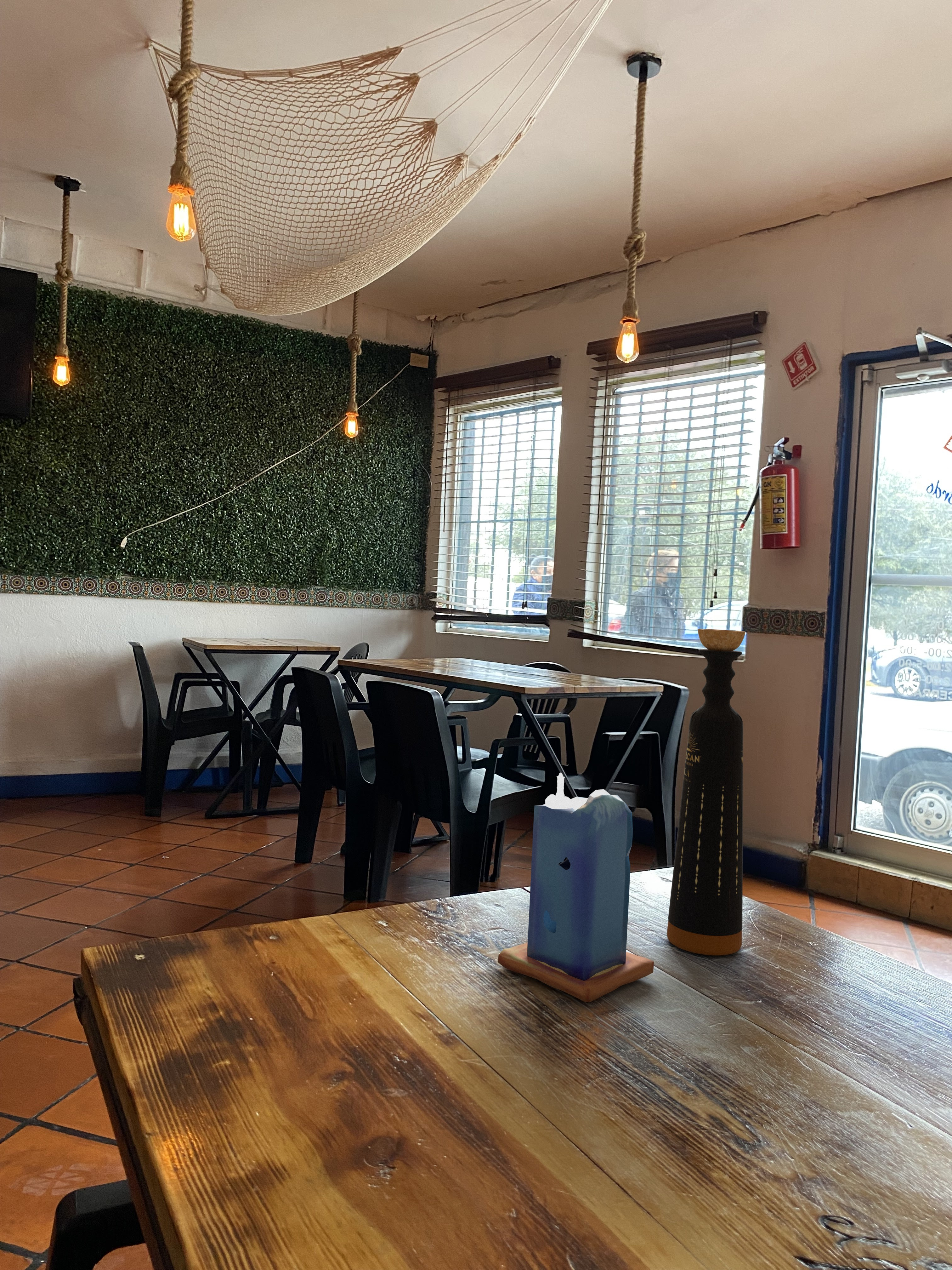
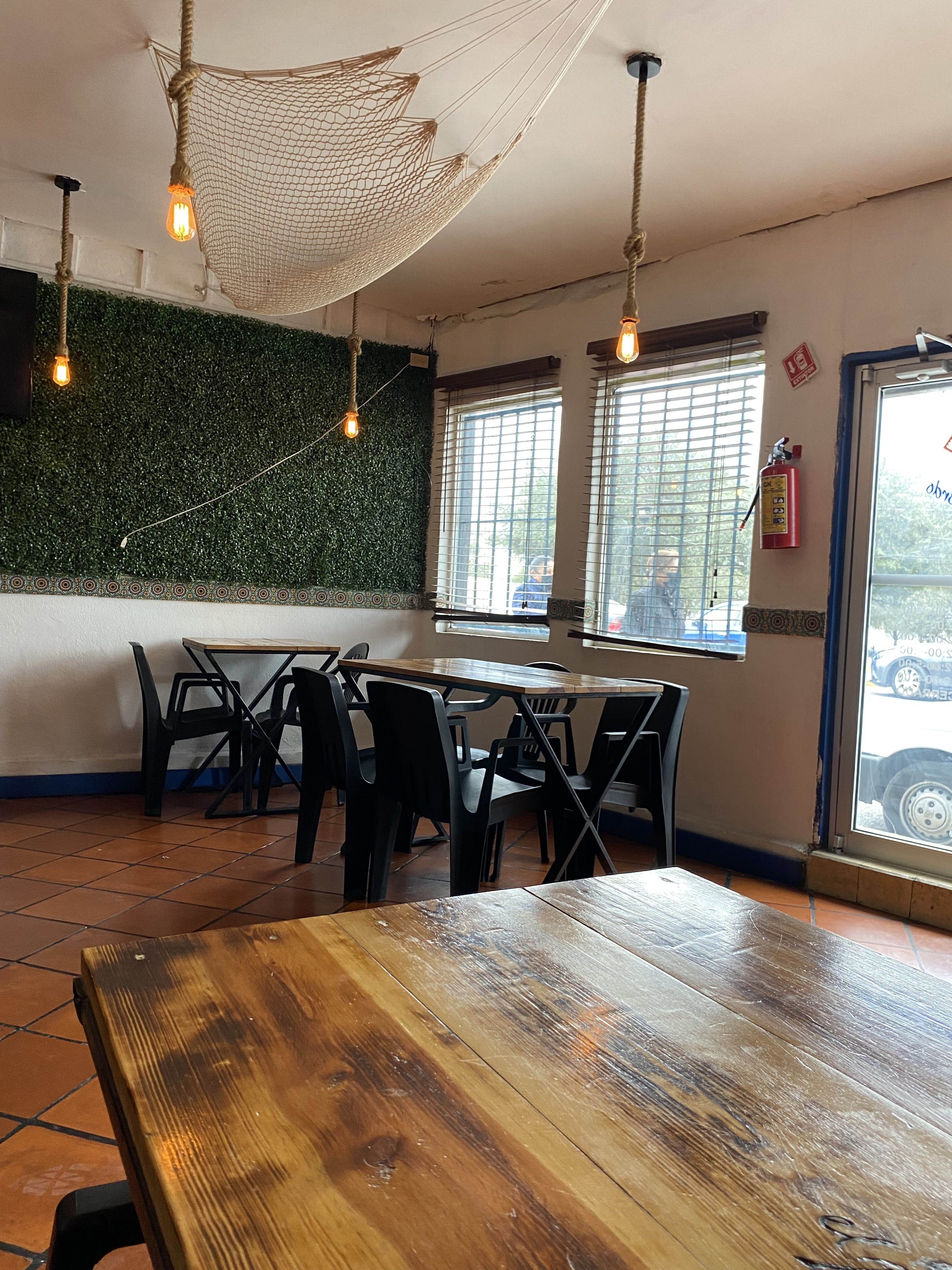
- candle (581, 874)
- bottle (712, 787)
